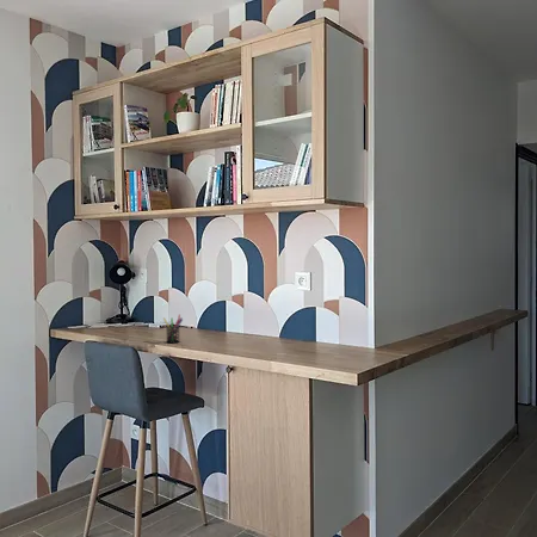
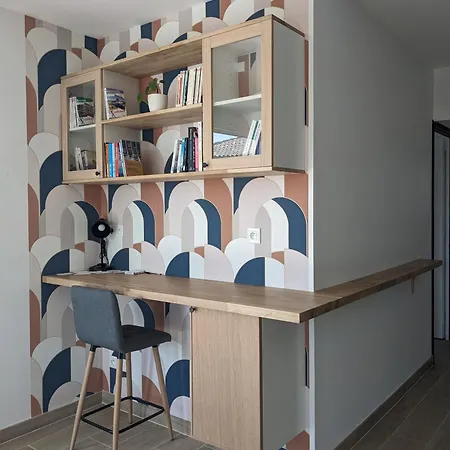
- pen holder (173, 328)
